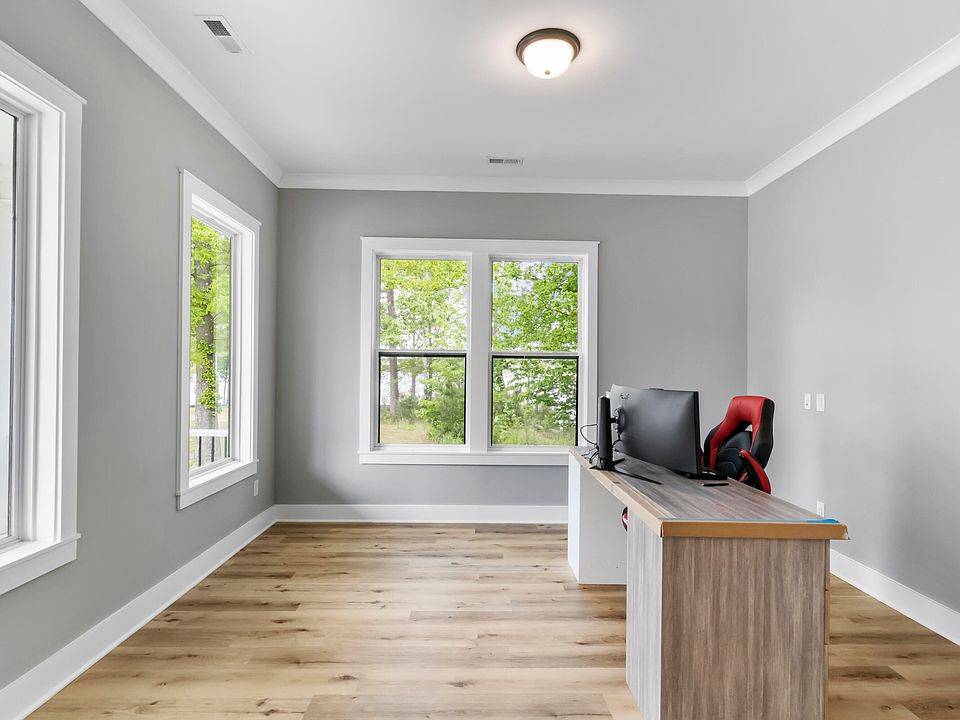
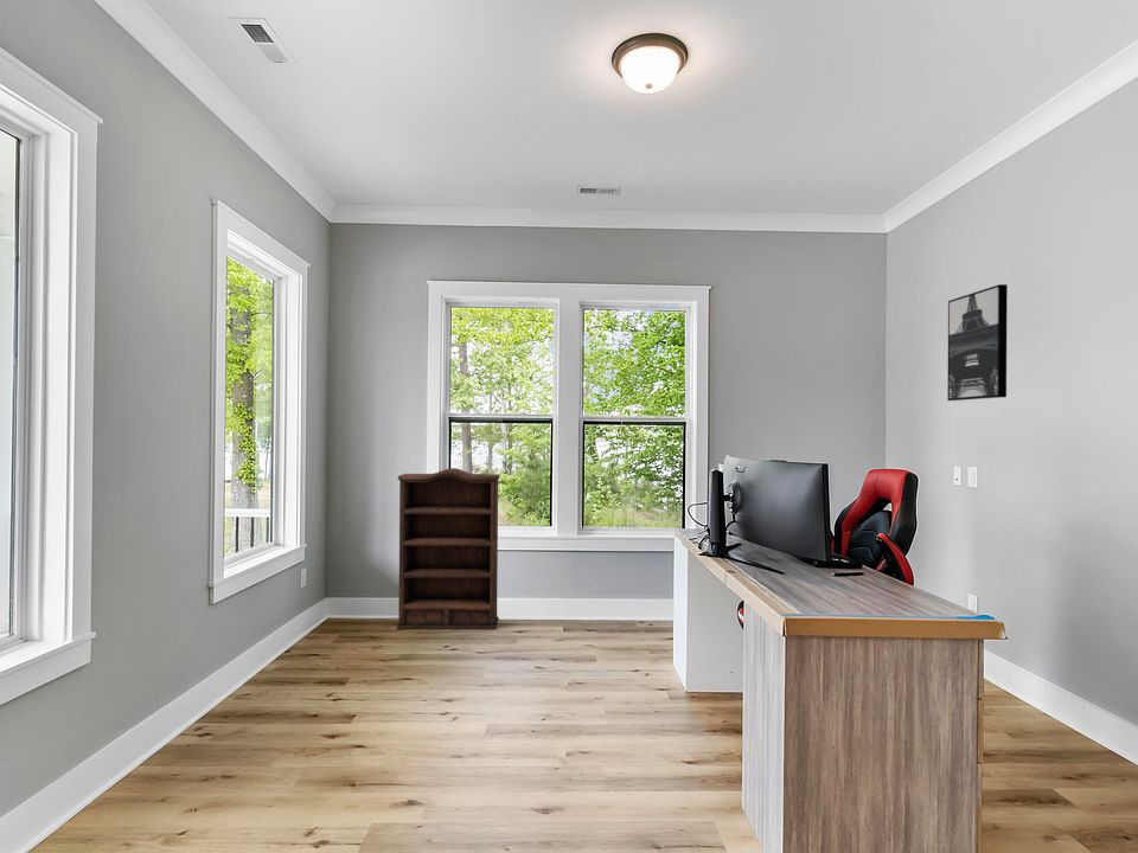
+ bookshelf (449, 546)
+ wall art (974, 346)
